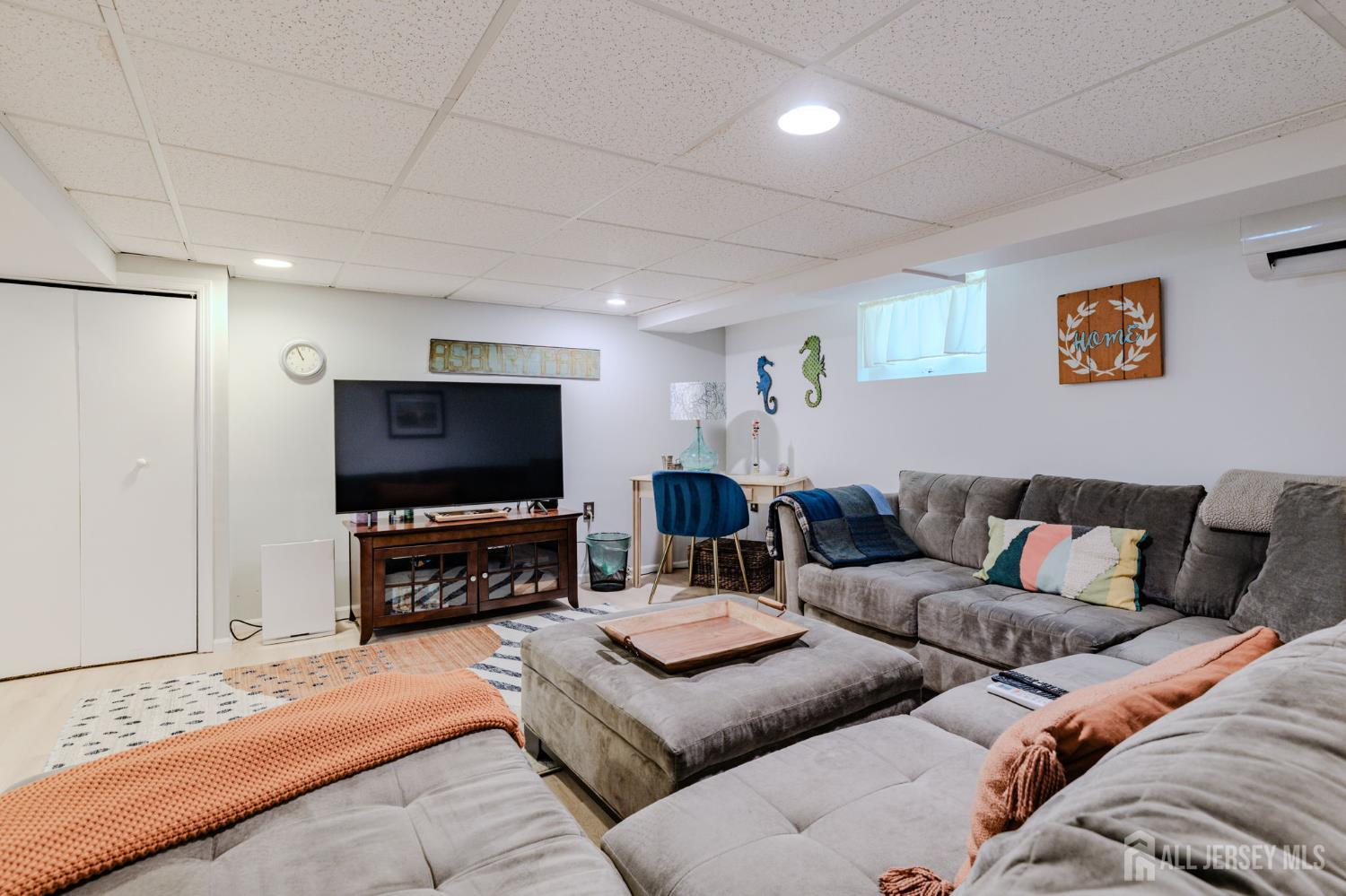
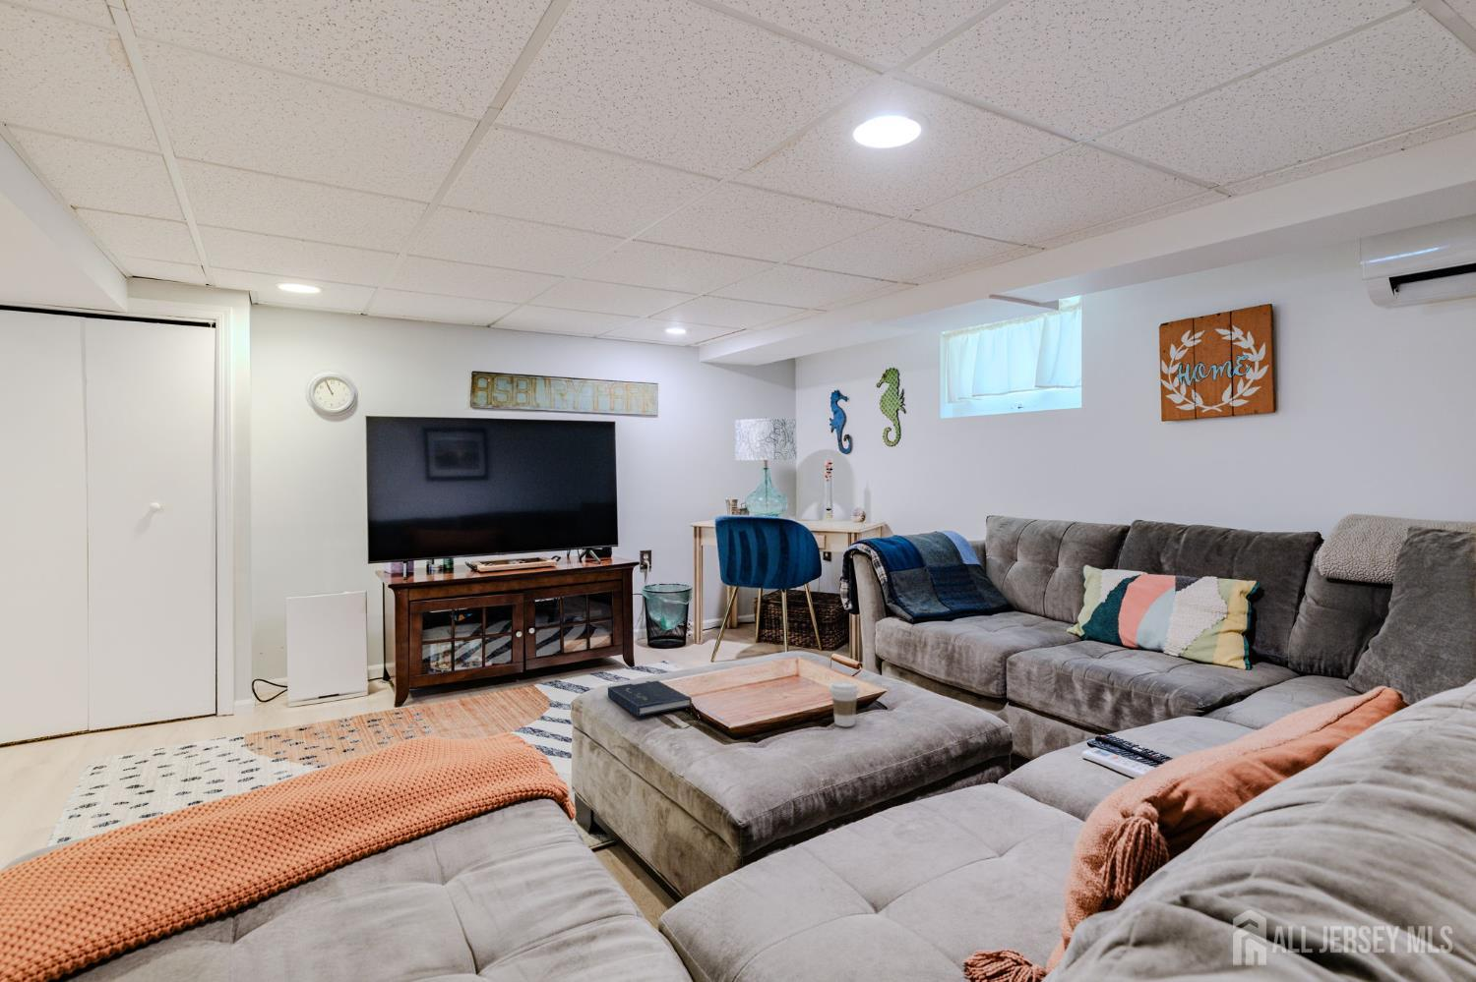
+ coffee cup (844, 703)
+ book (643, 693)
